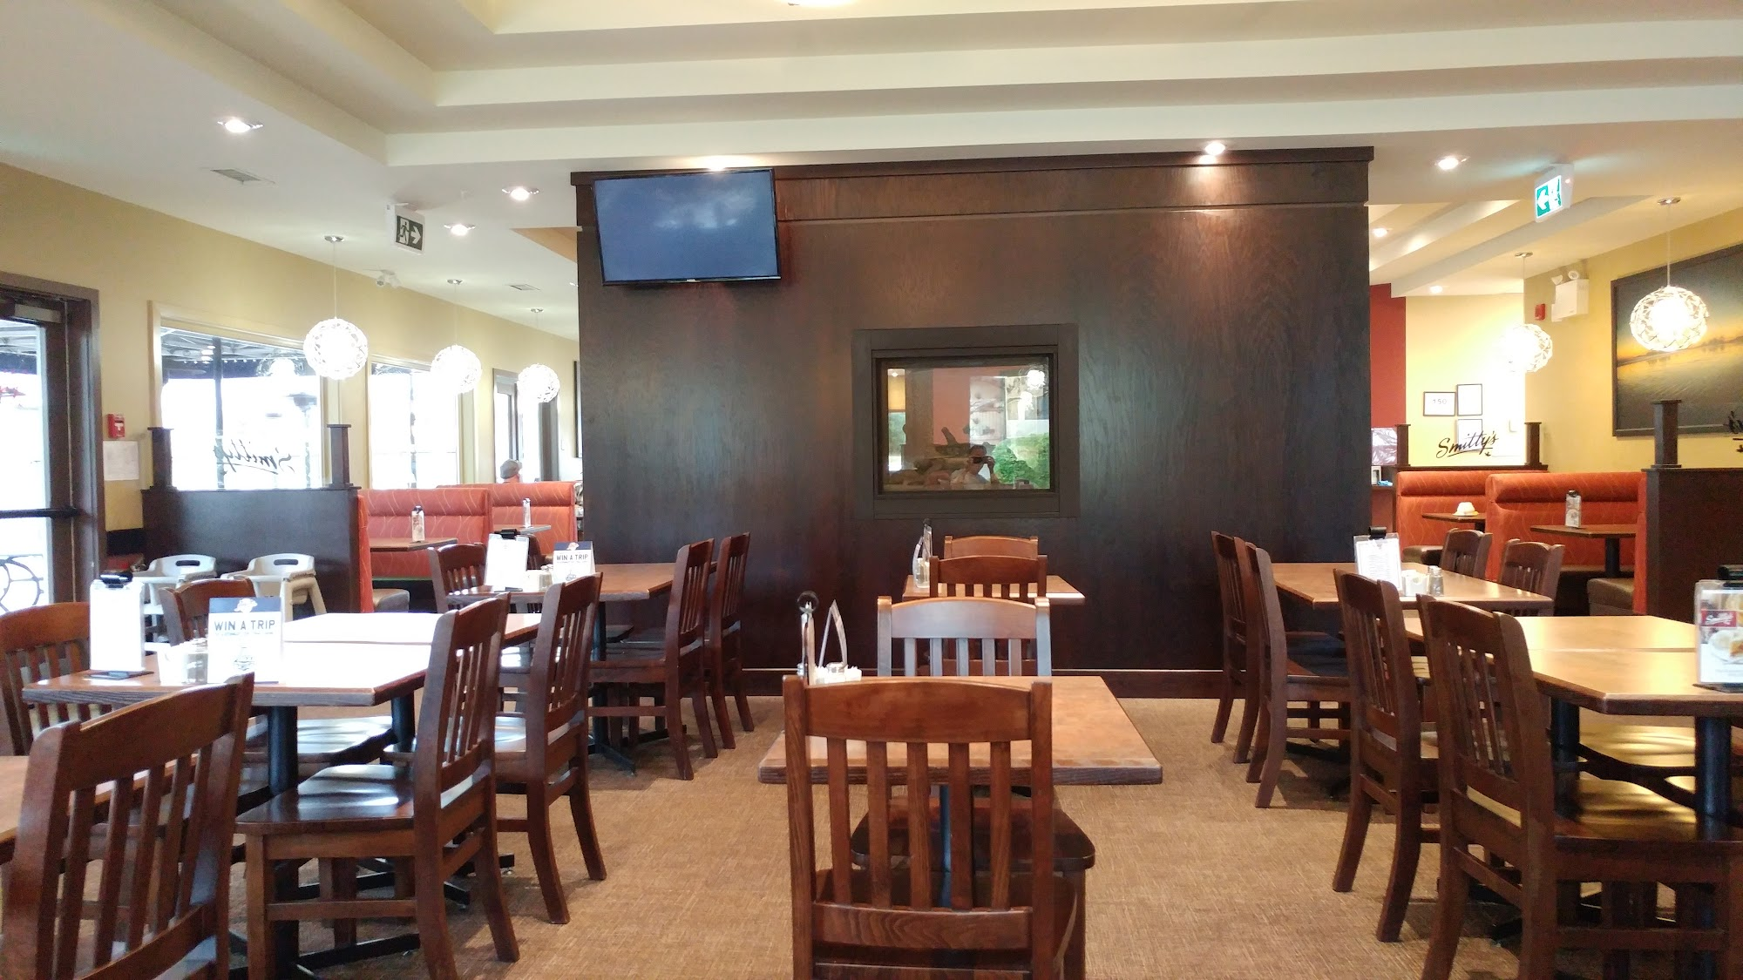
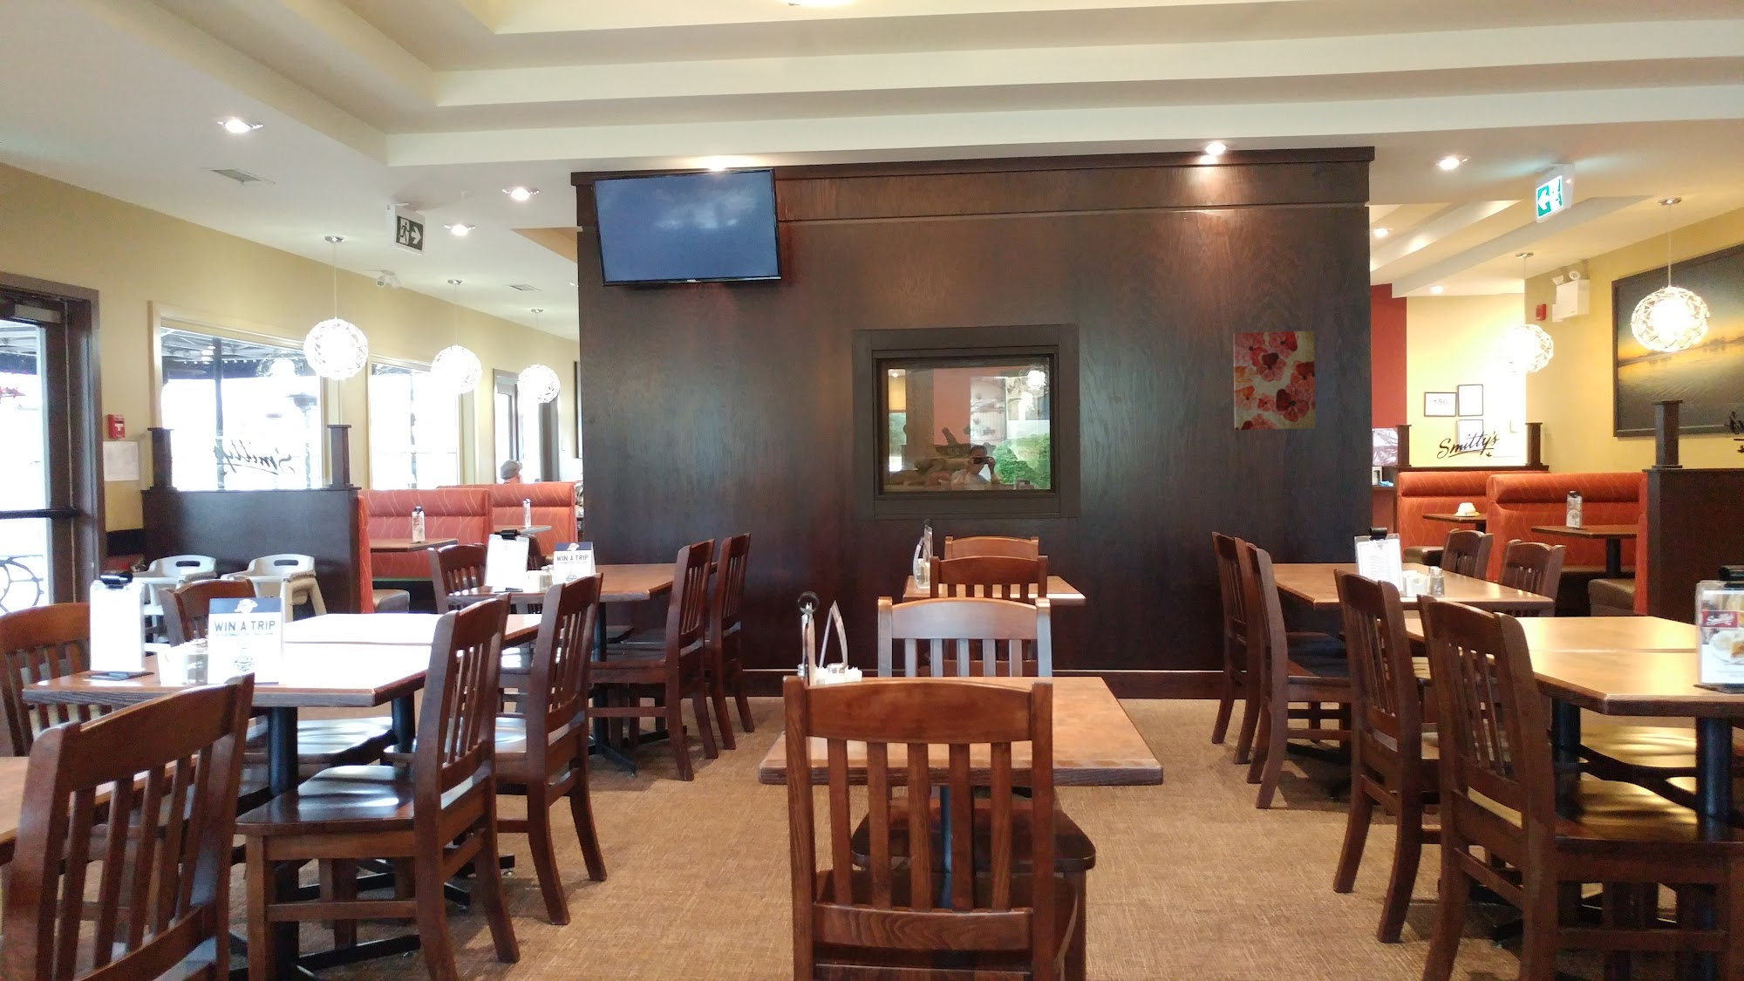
+ wall art (1274, 380)
